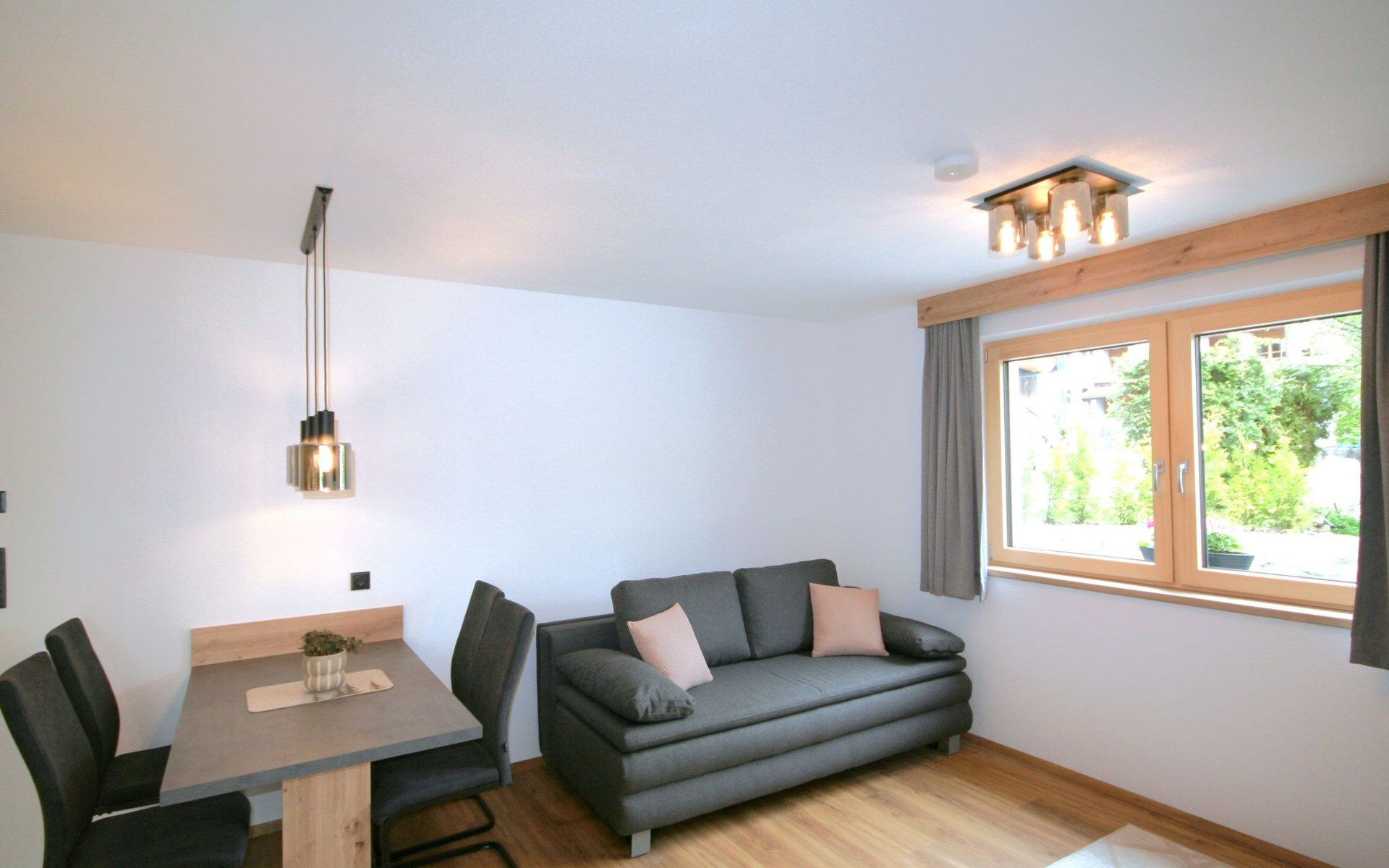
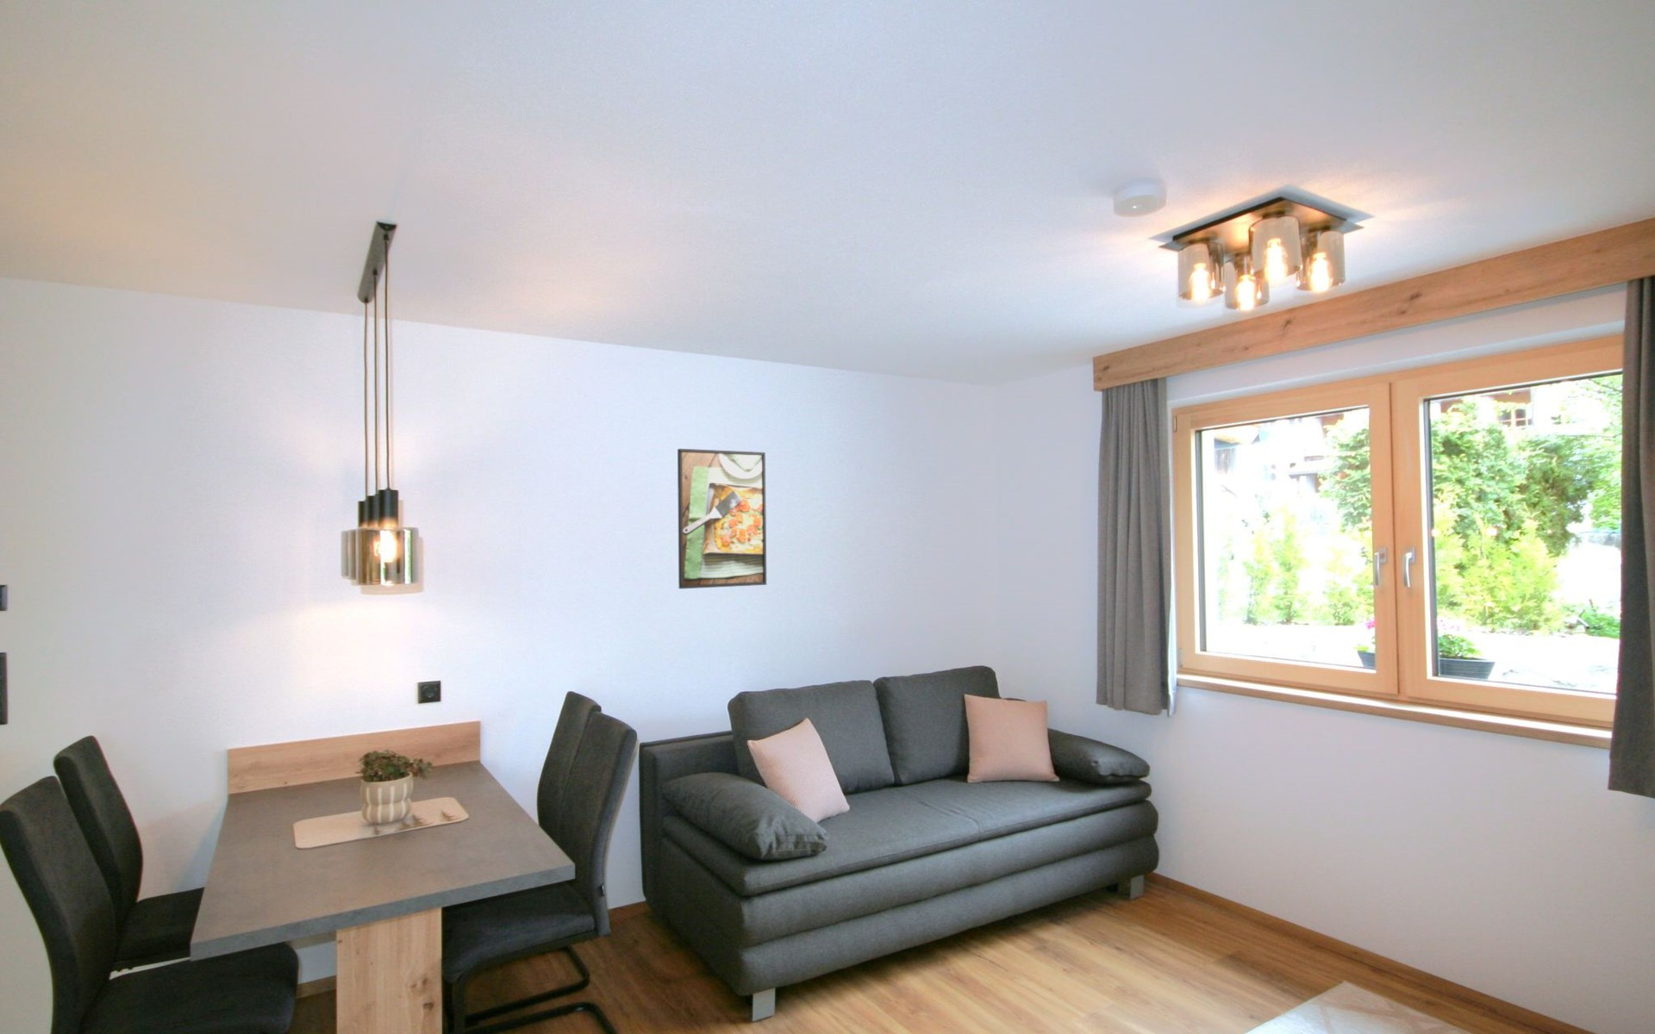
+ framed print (723, 518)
